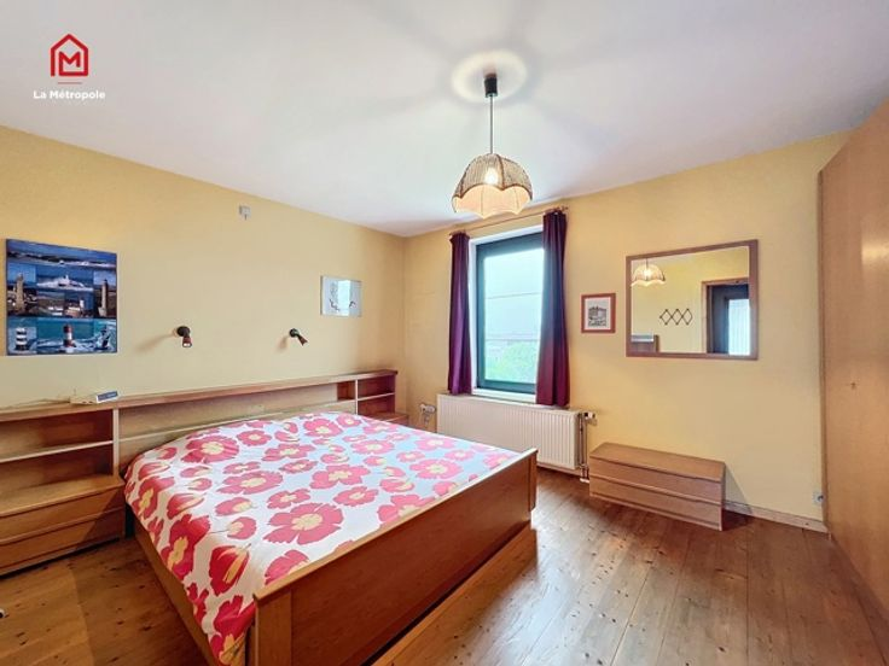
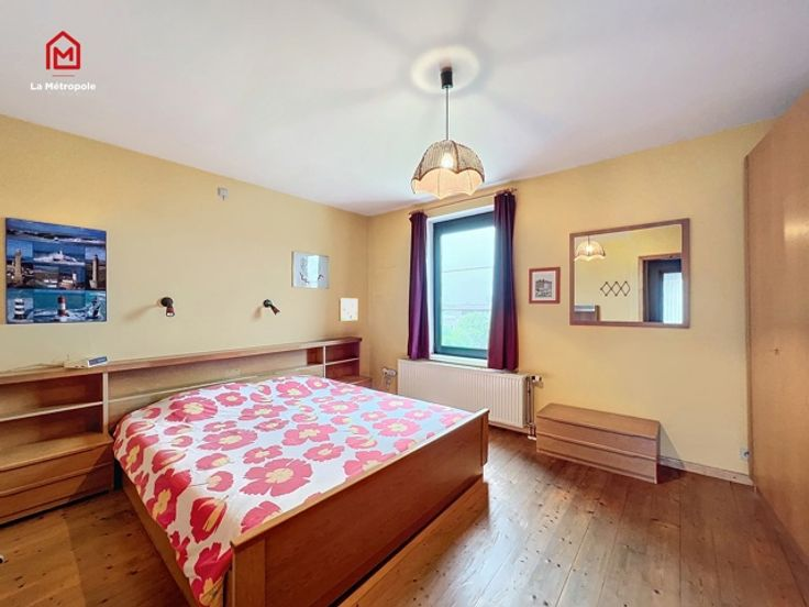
+ wall art (348, 309)
